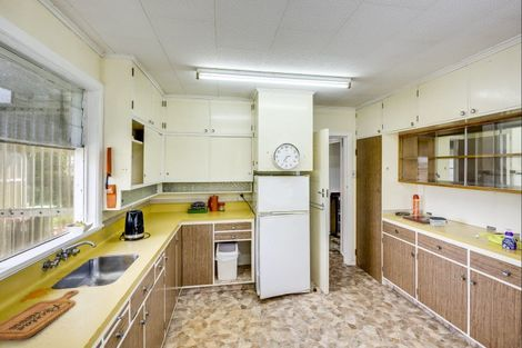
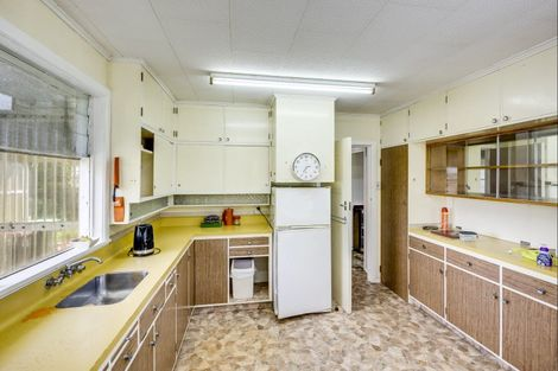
- cutting board (44, 310)
